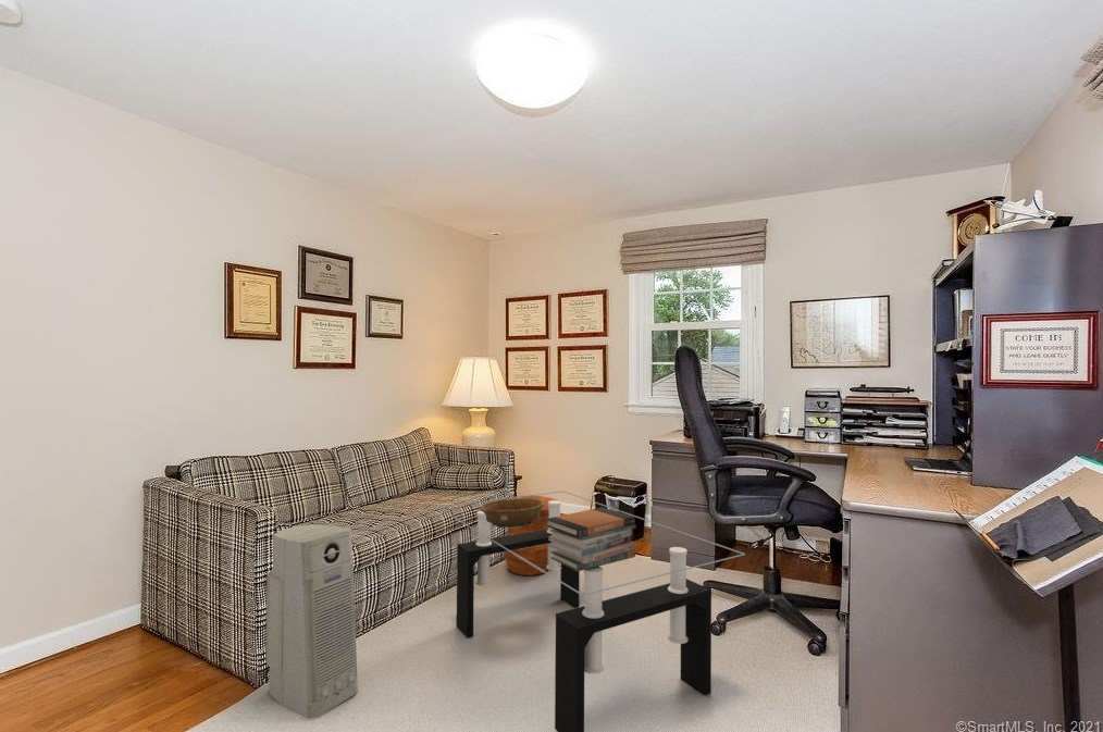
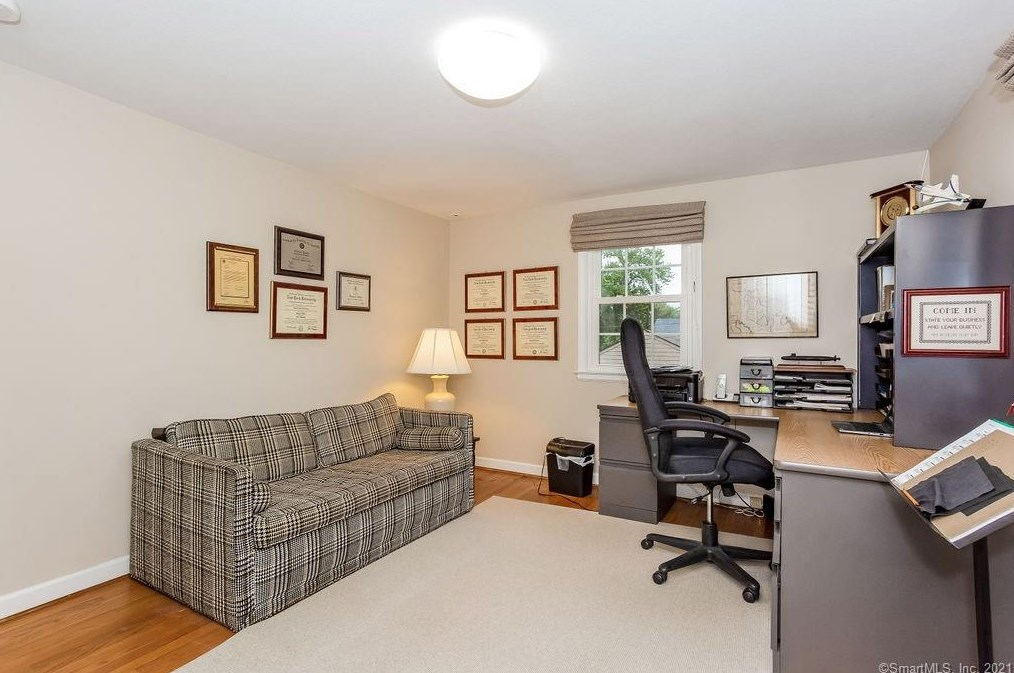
- air purifier (310, 610)
- decorative bowl (512, 512)
- side table (529, 531)
- book stack (591, 536)
- coffee table (569, 591)
